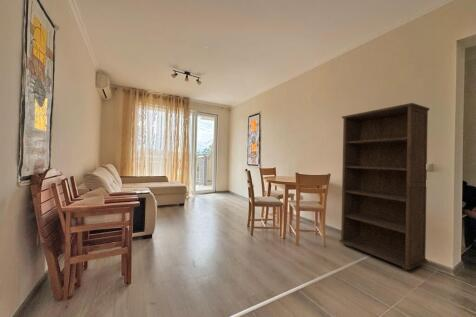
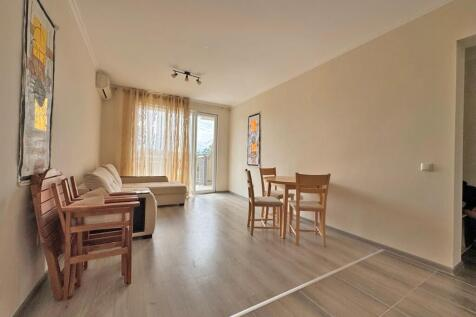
- bookcase (379, 183)
